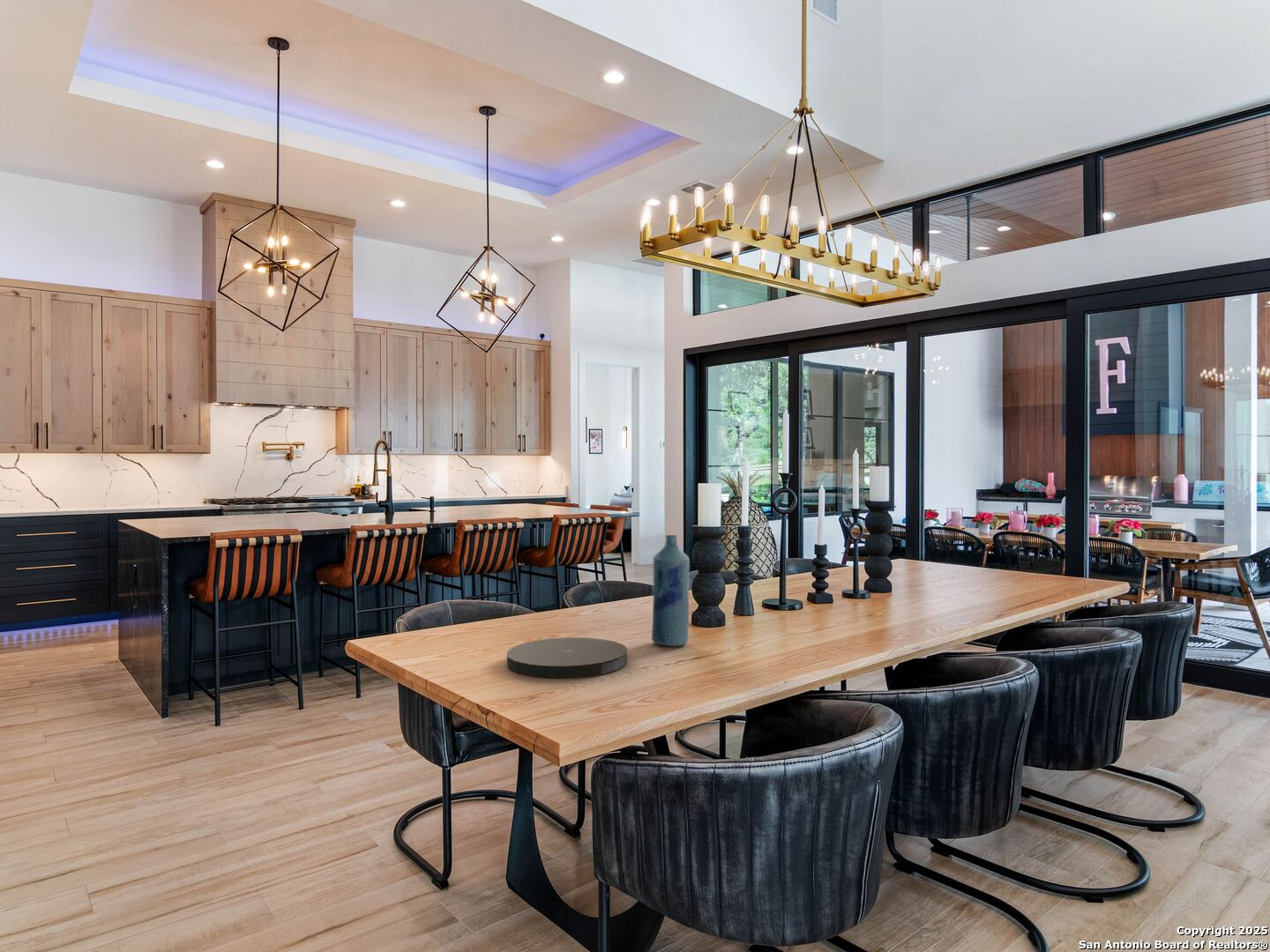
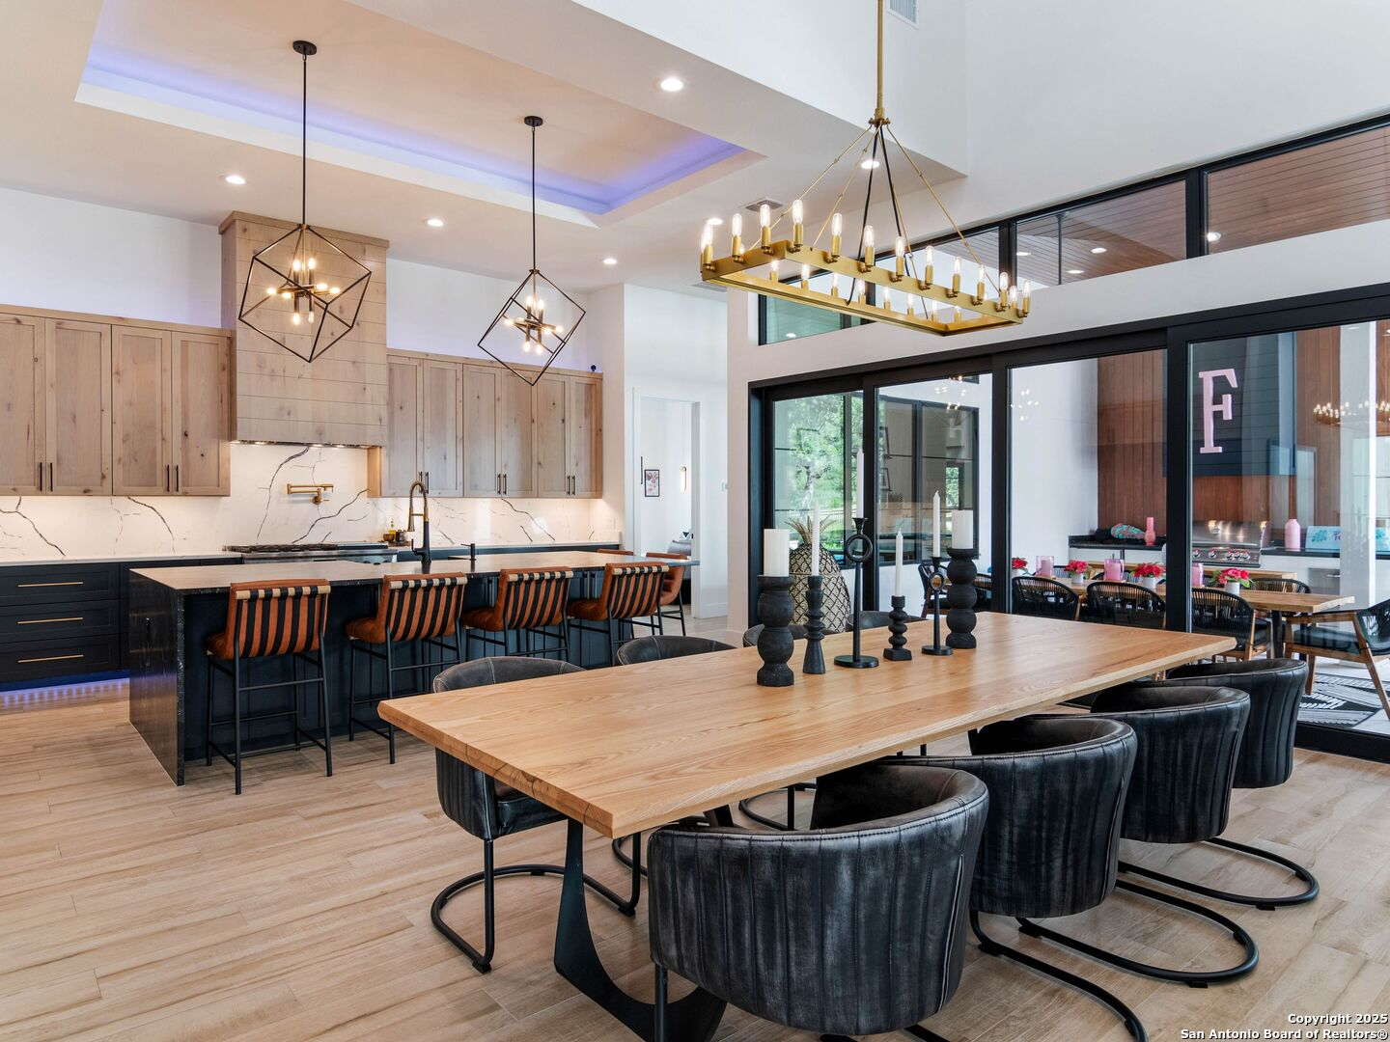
- bottle (670, 589)
- plate (567, 656)
